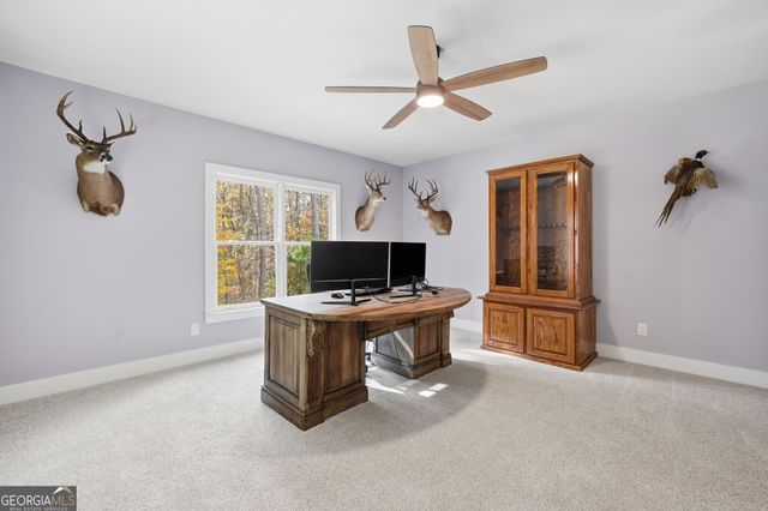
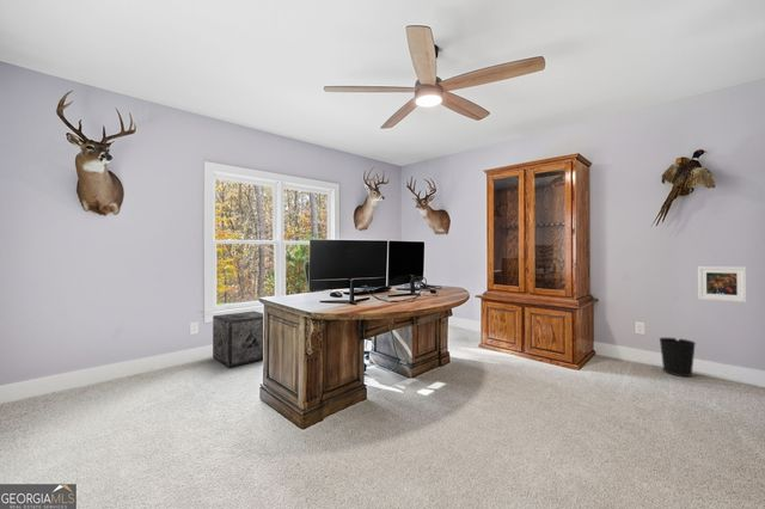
+ wastebasket (677, 356)
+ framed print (721, 283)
+ storage crate (241, 336)
